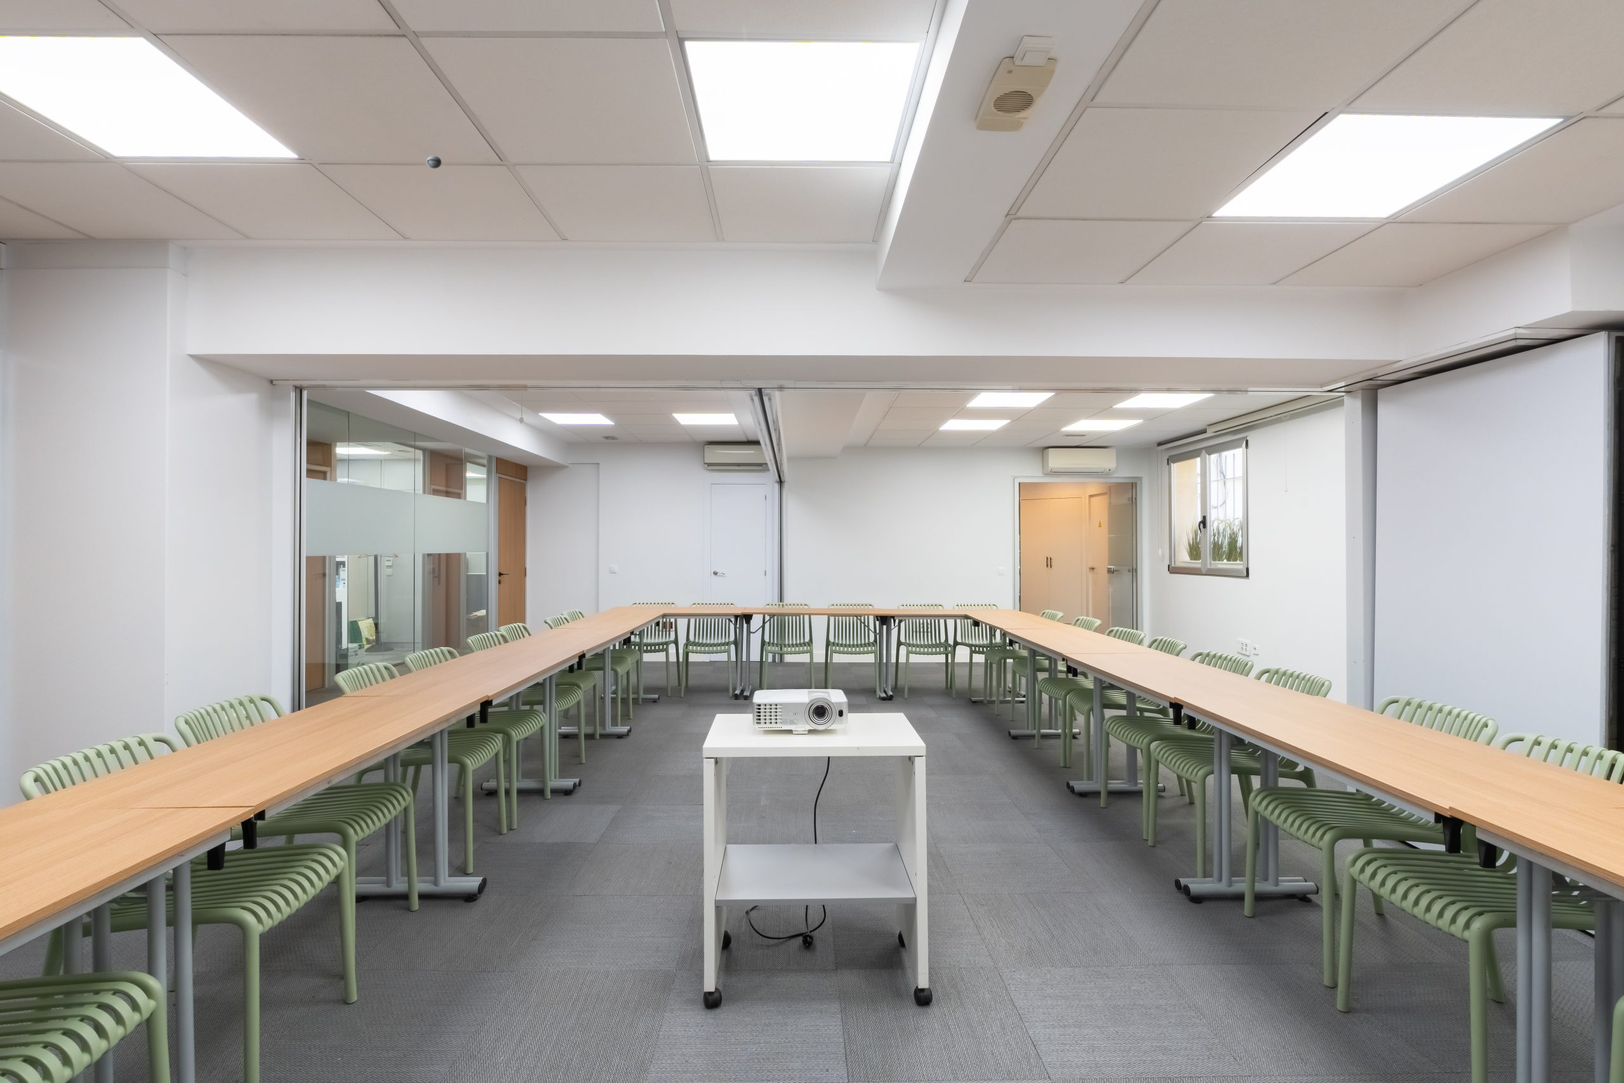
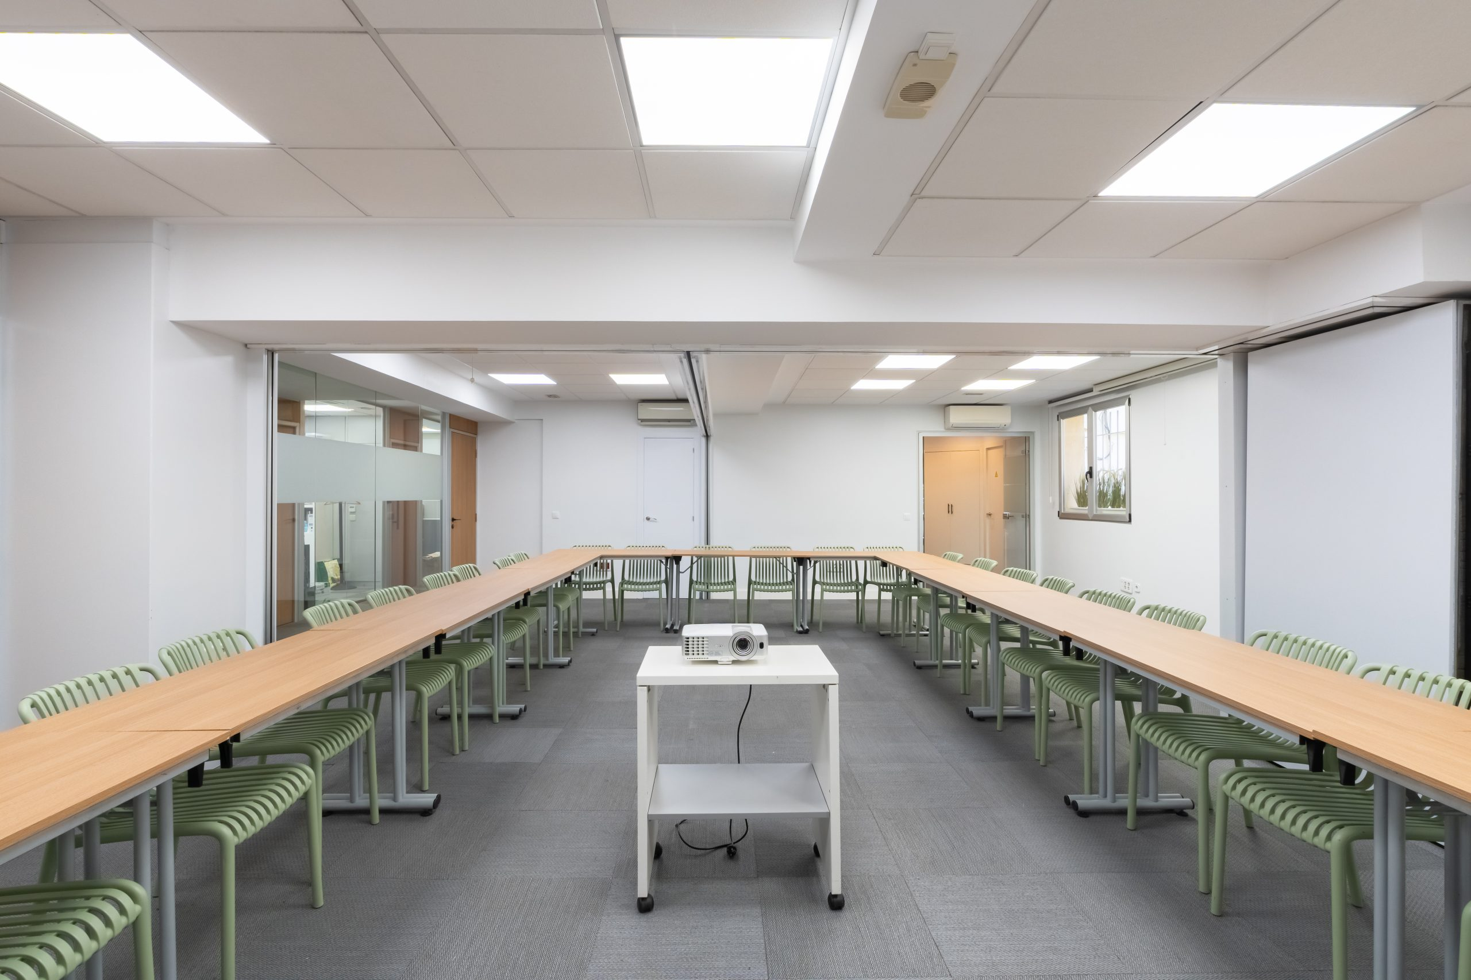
- smoke detector (434, 162)
